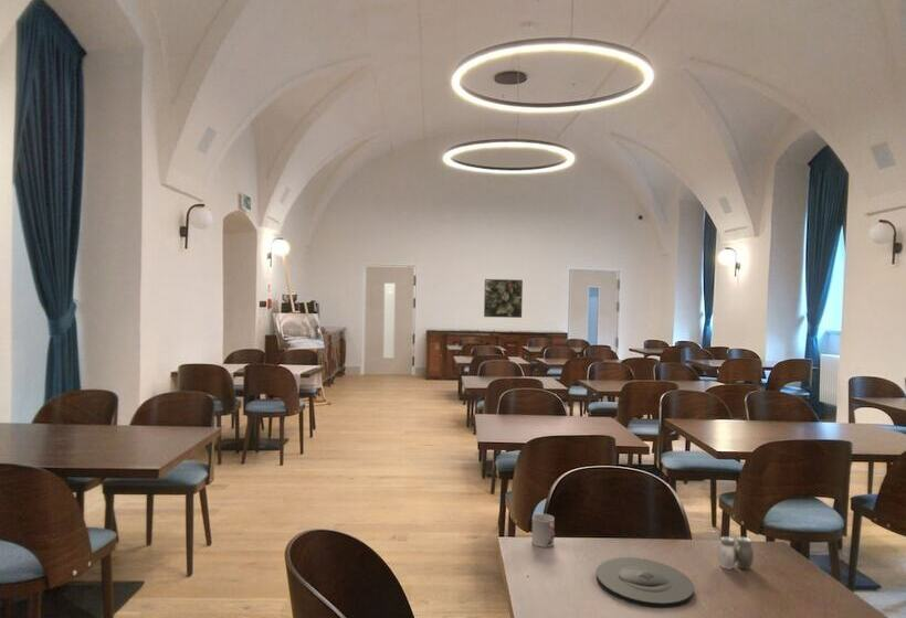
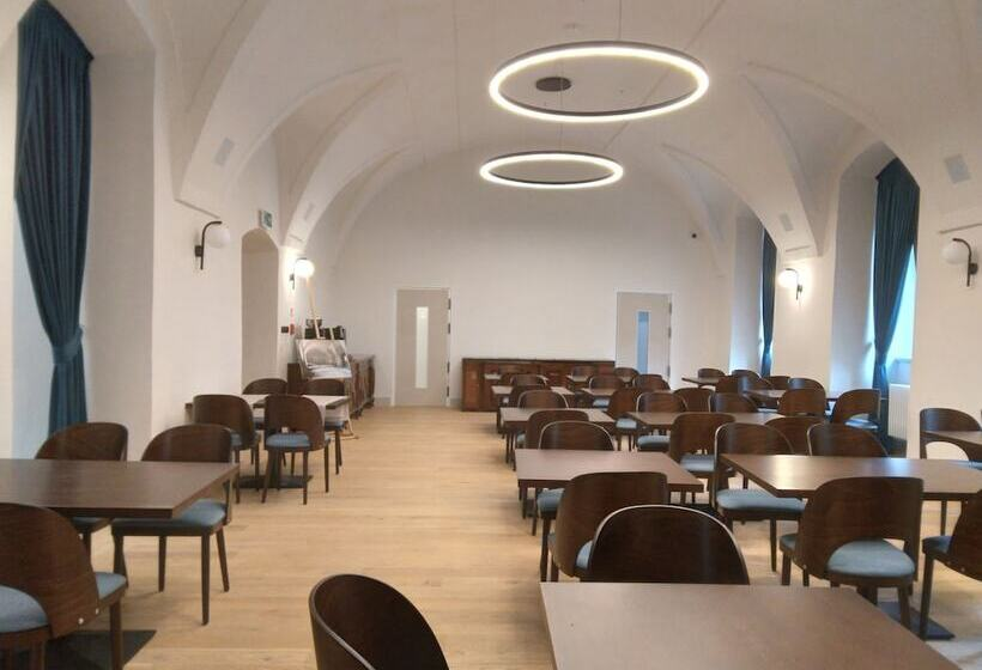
- salt and pepper shaker (735, 552)
- plate (643, 577)
- cup (545, 531)
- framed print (503, 298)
